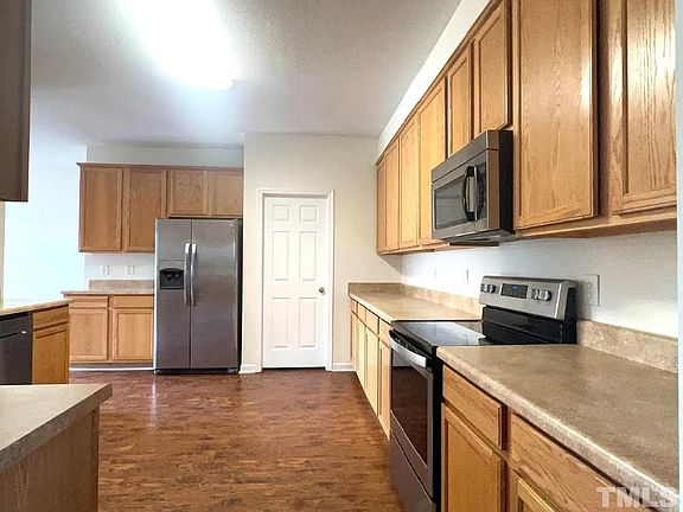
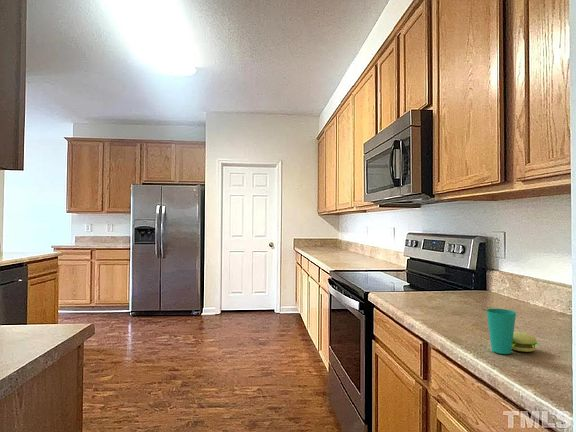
+ cup (511, 330)
